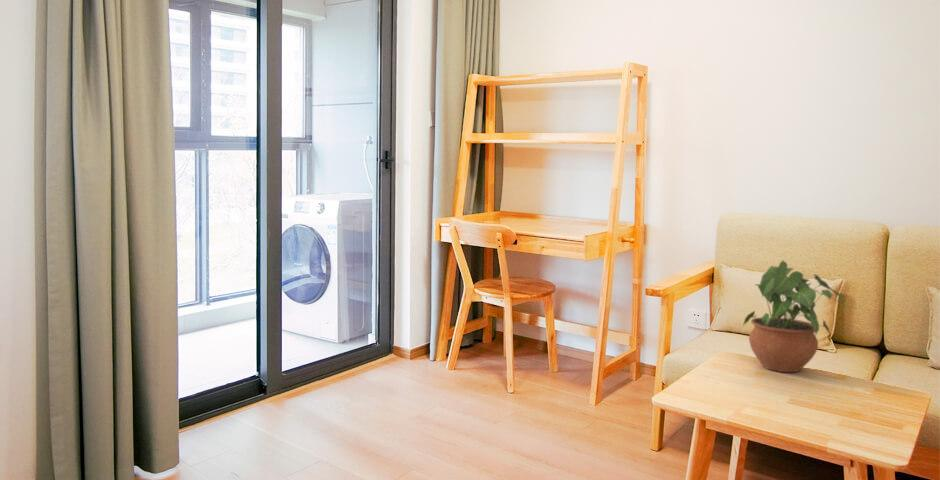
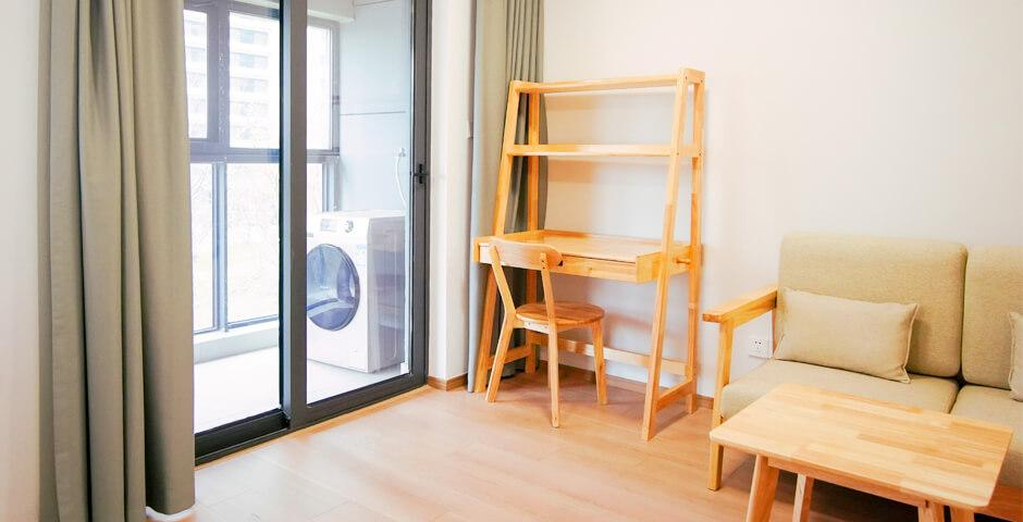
- potted plant (784, 314)
